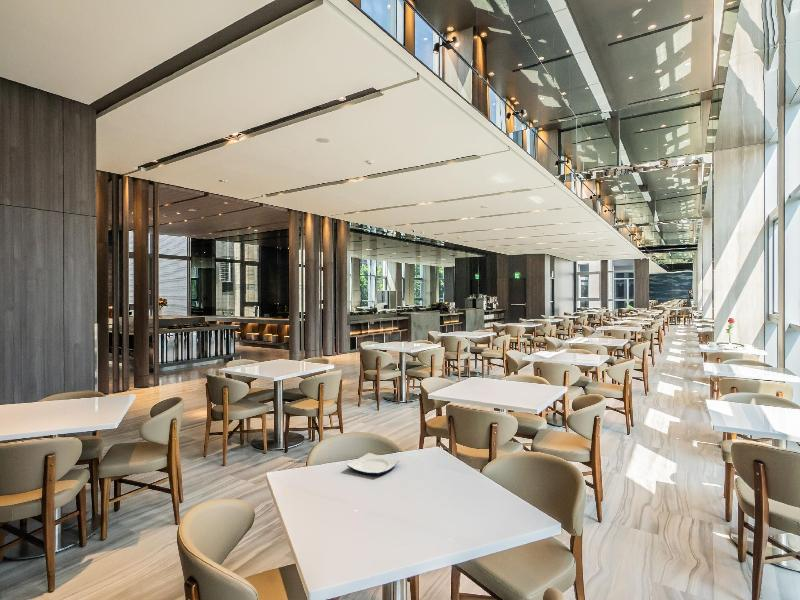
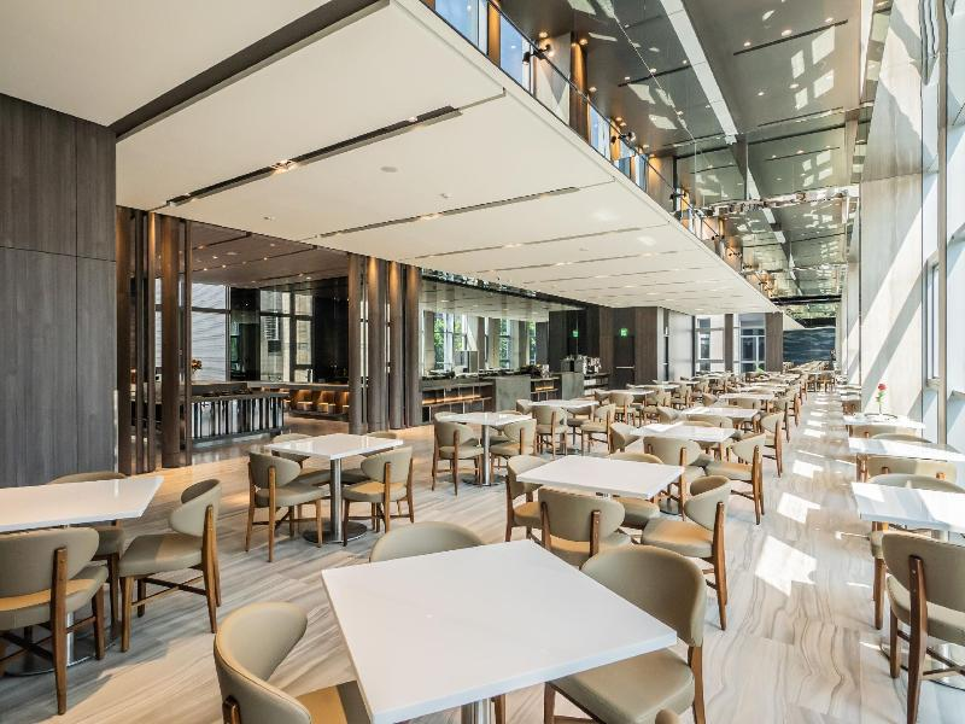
- plate (373, 464)
